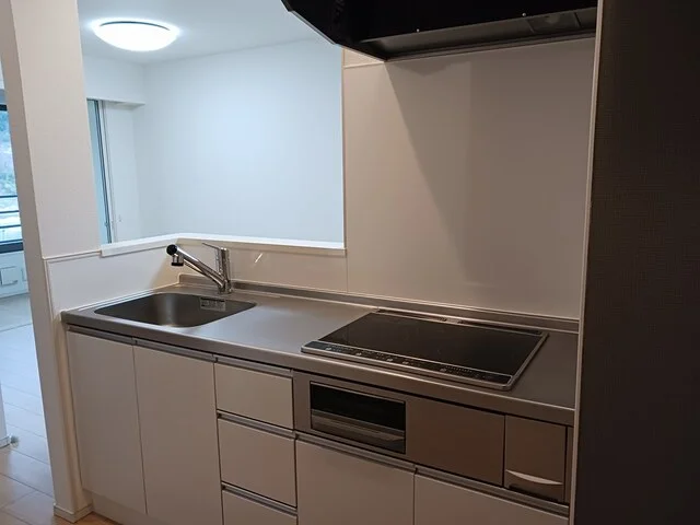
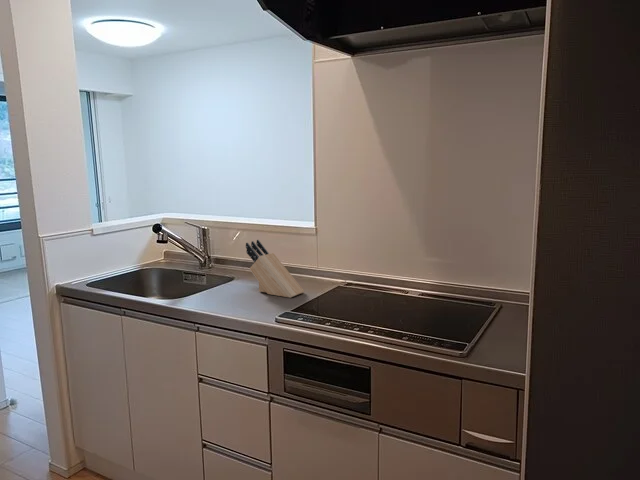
+ knife block (272, 267)
